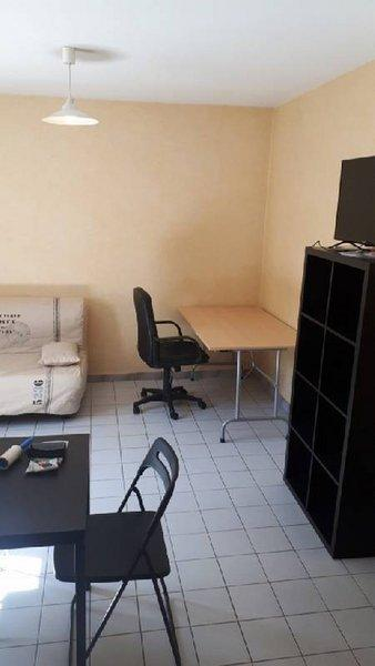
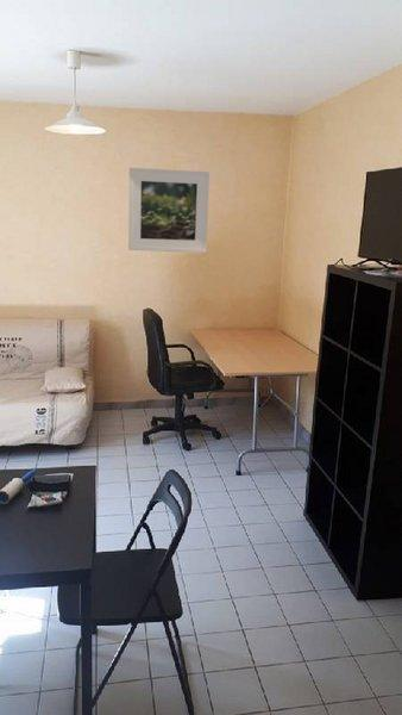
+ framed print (168, 211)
